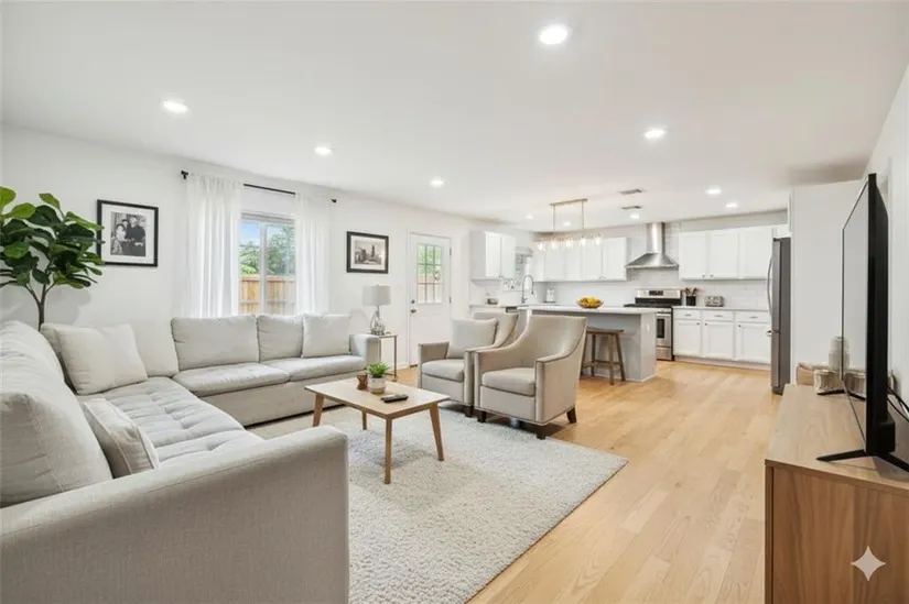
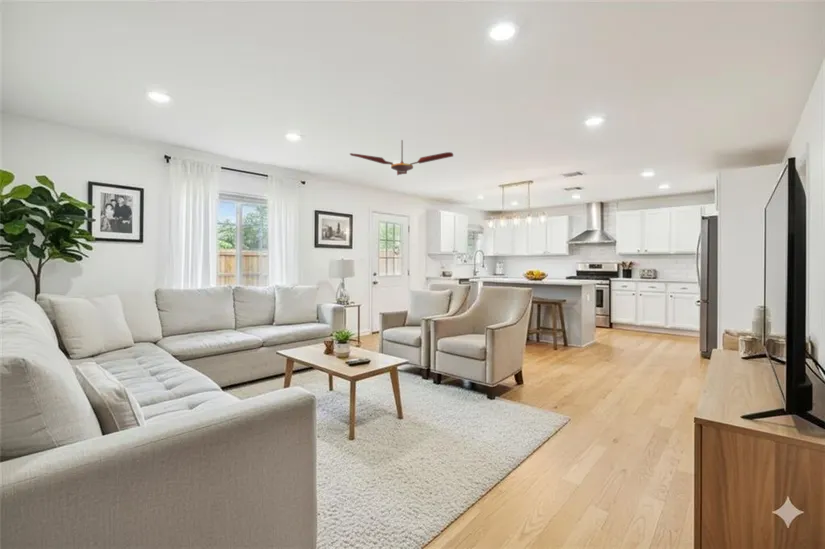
+ ceiling fan (401, 159)
